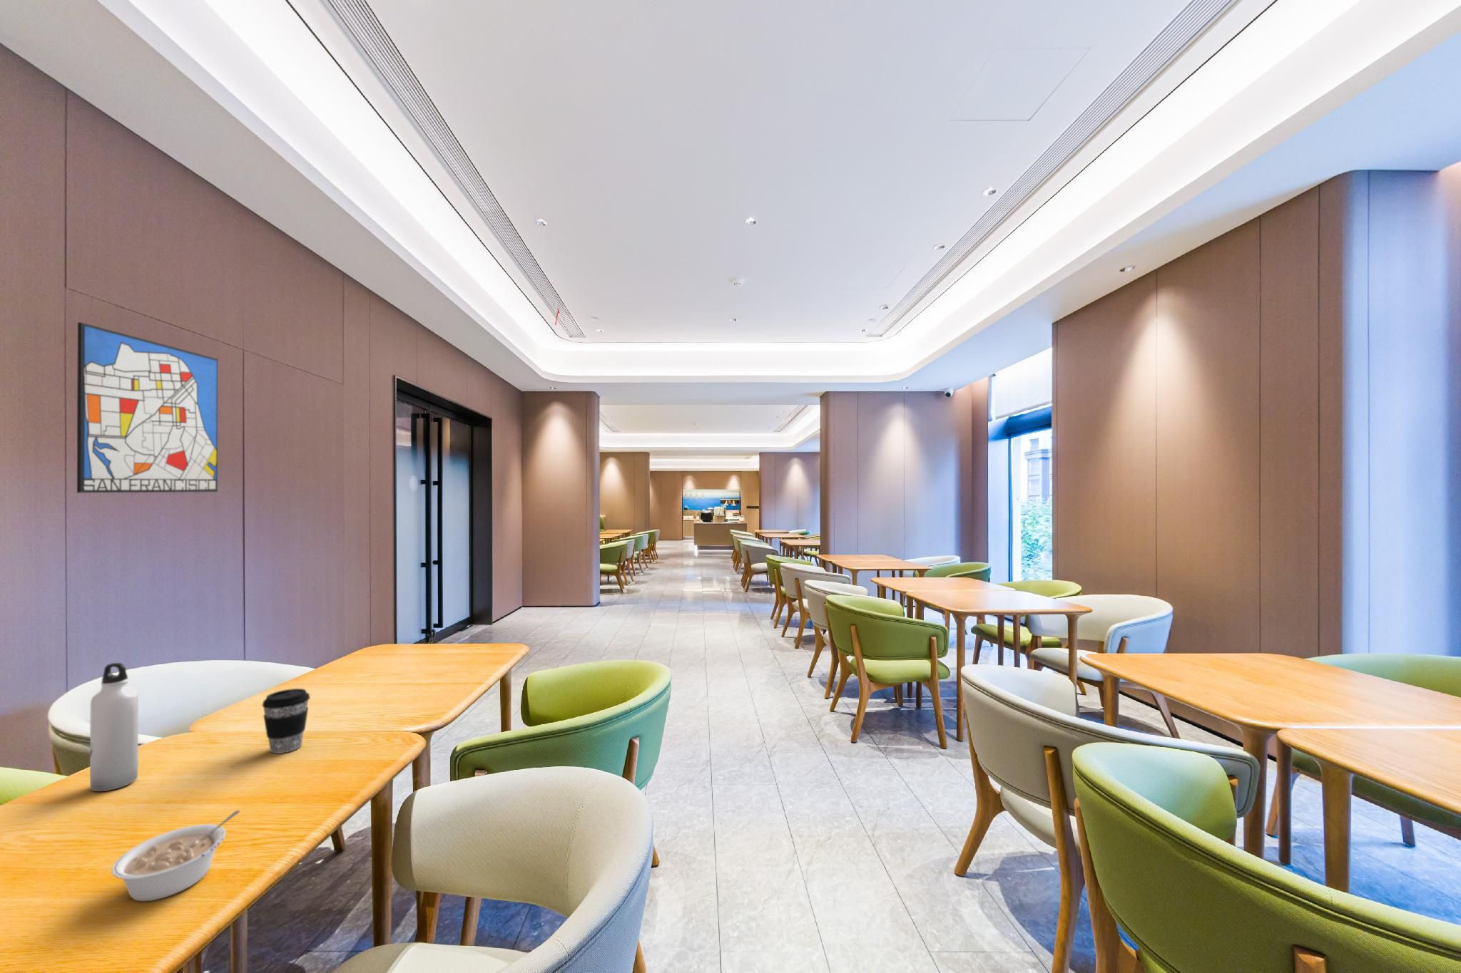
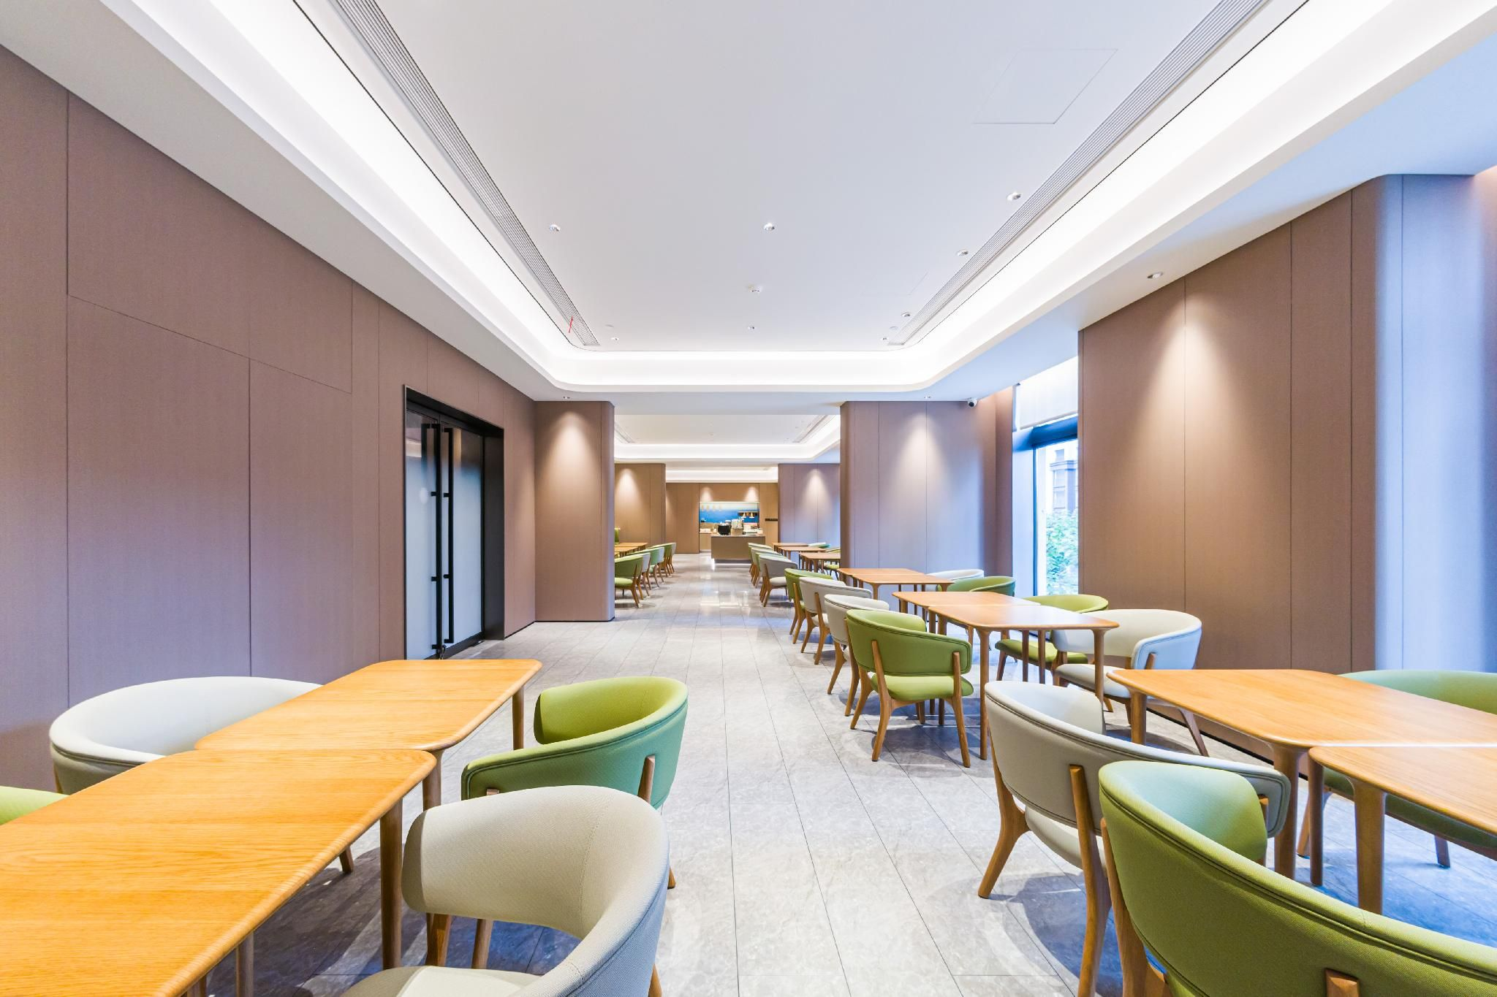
- coffee cup (286, 721)
- water bottle (114, 723)
- legume (174, 859)
- wall art (156, 417)
